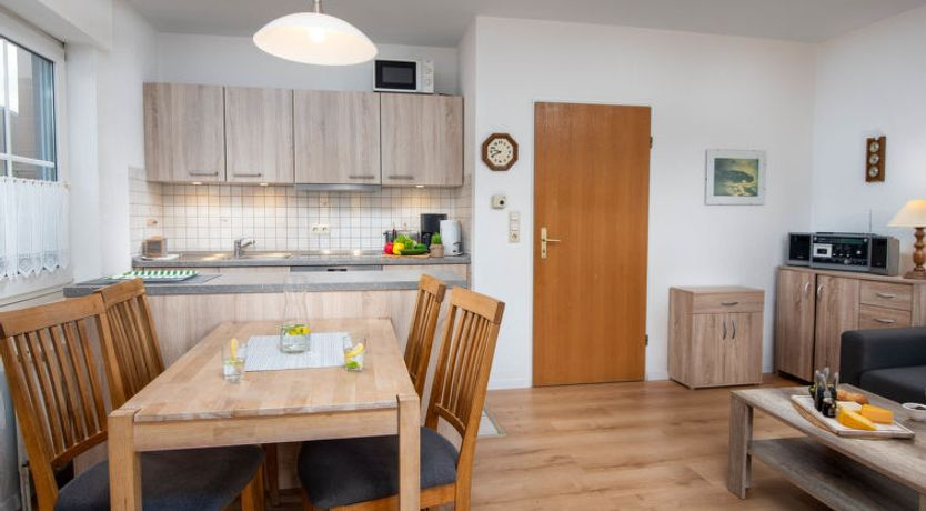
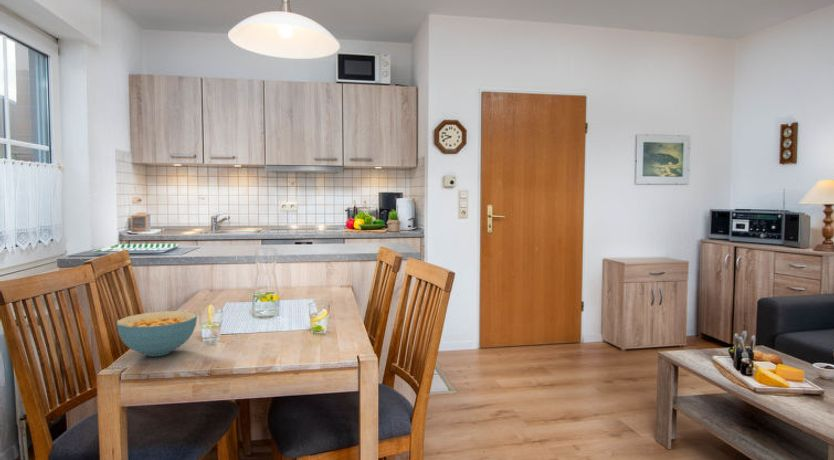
+ cereal bowl (158, 335)
